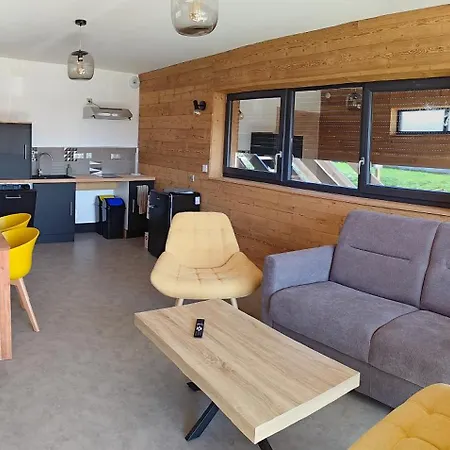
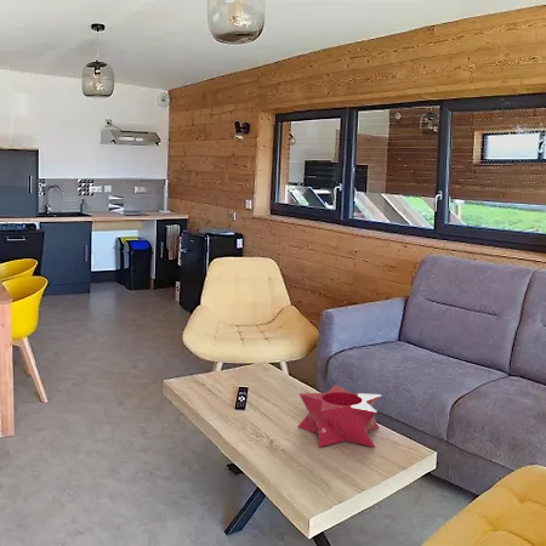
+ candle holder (340, 416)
